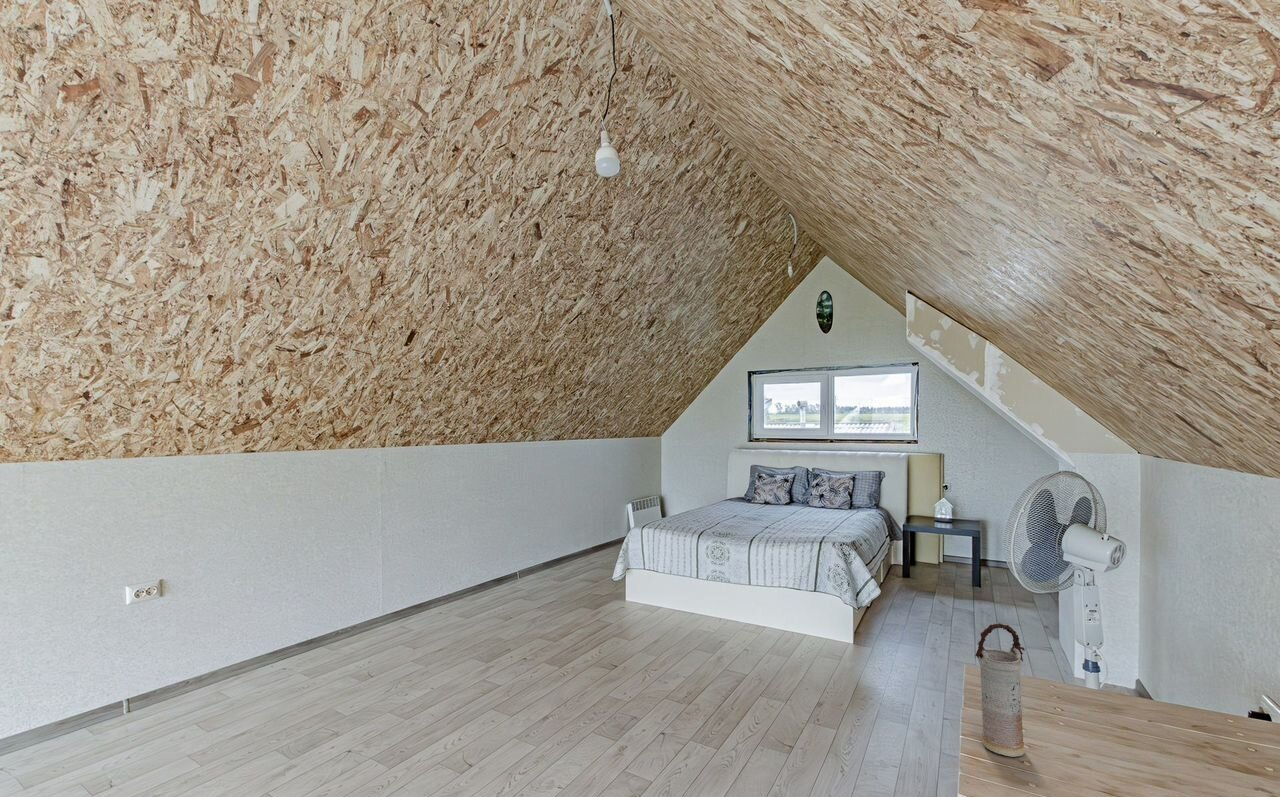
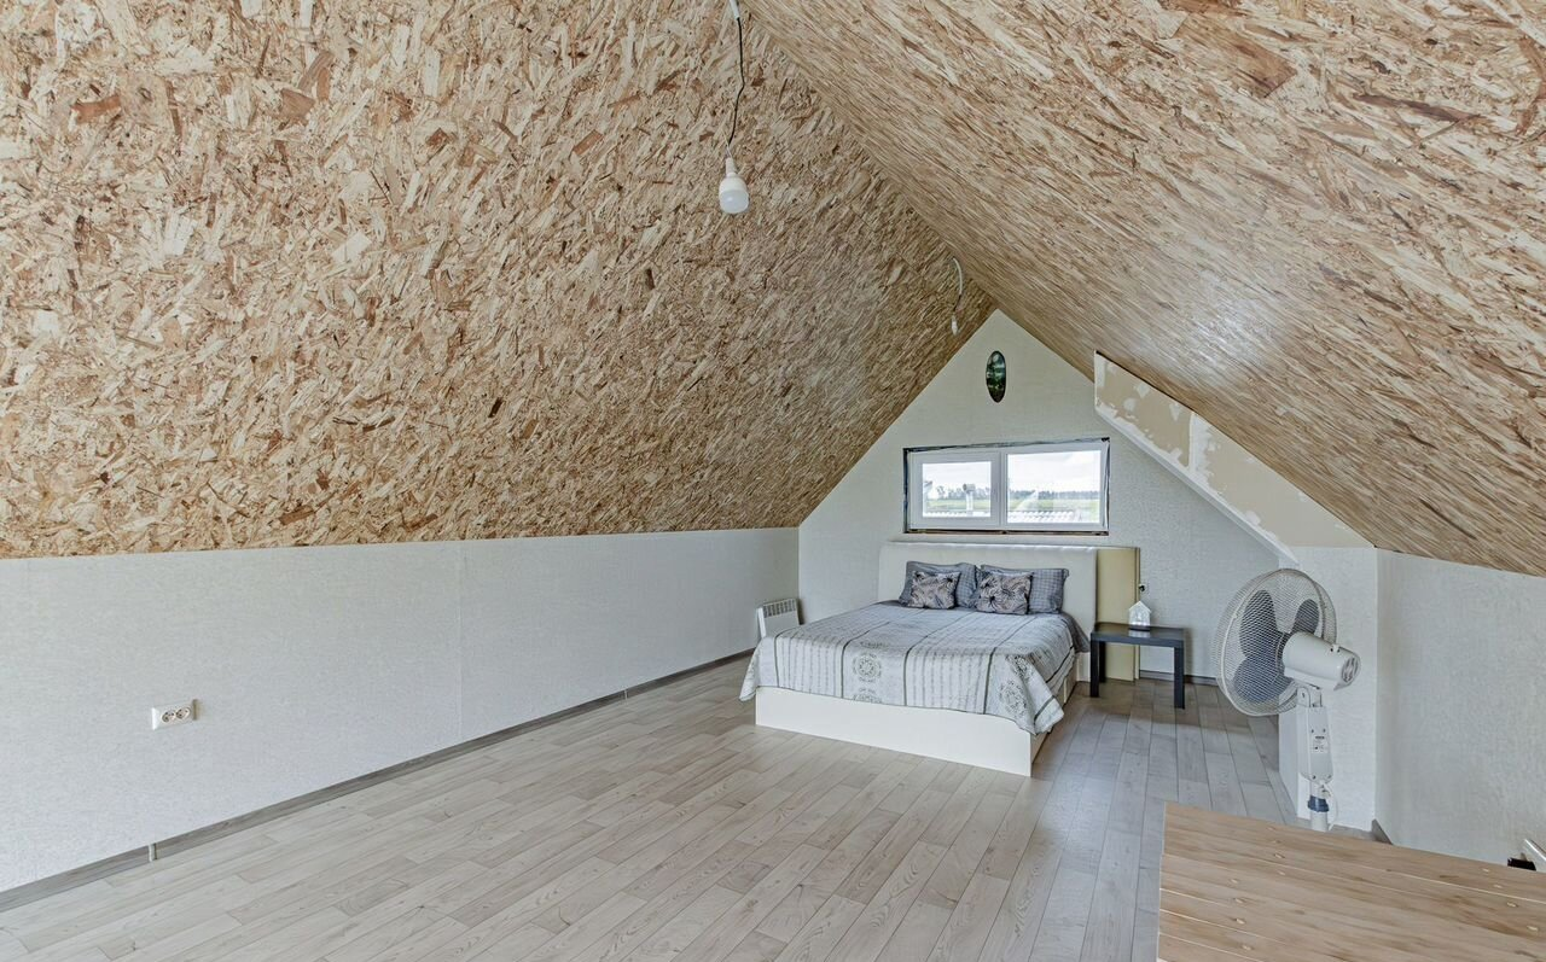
- vase (1001, 684)
